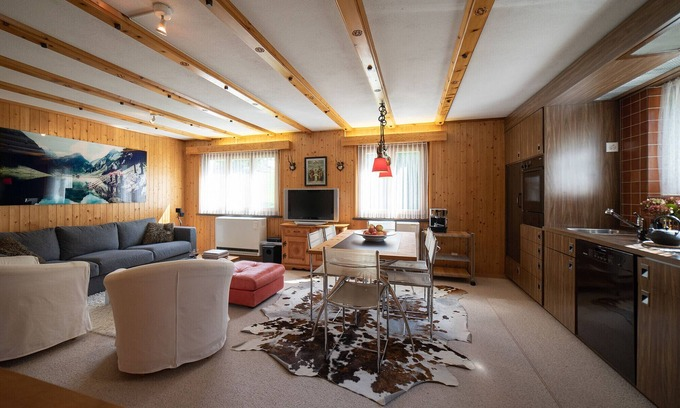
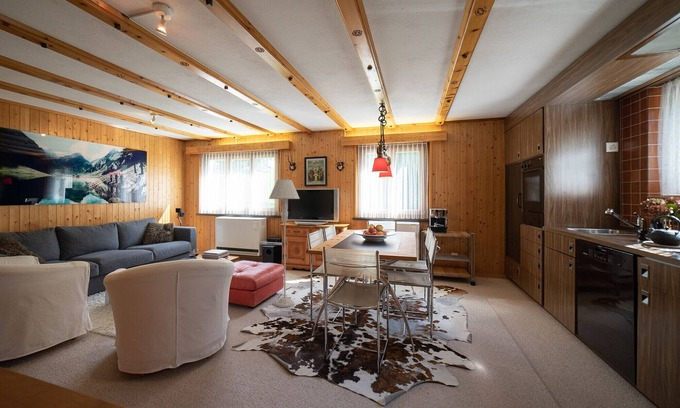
+ floor lamp (284, 242)
